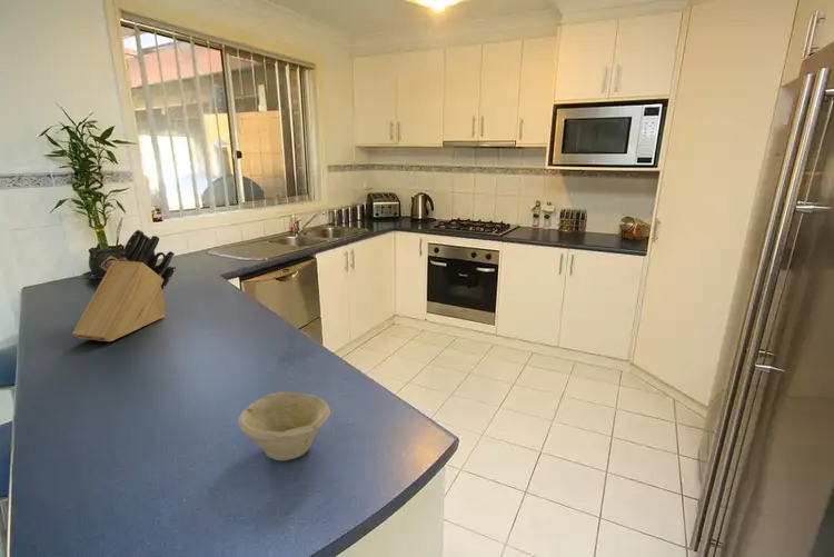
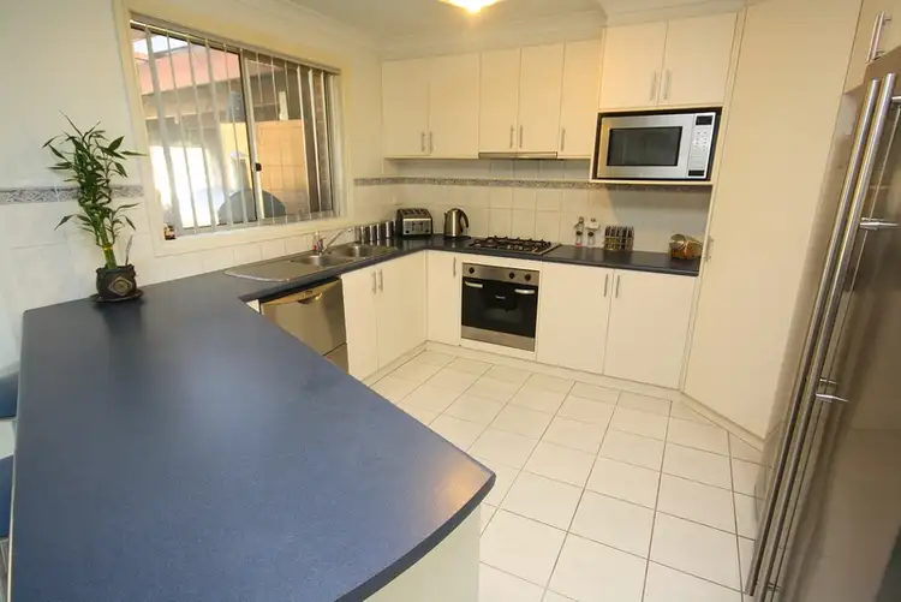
- bowl (286, 428)
- knife block (127, 280)
